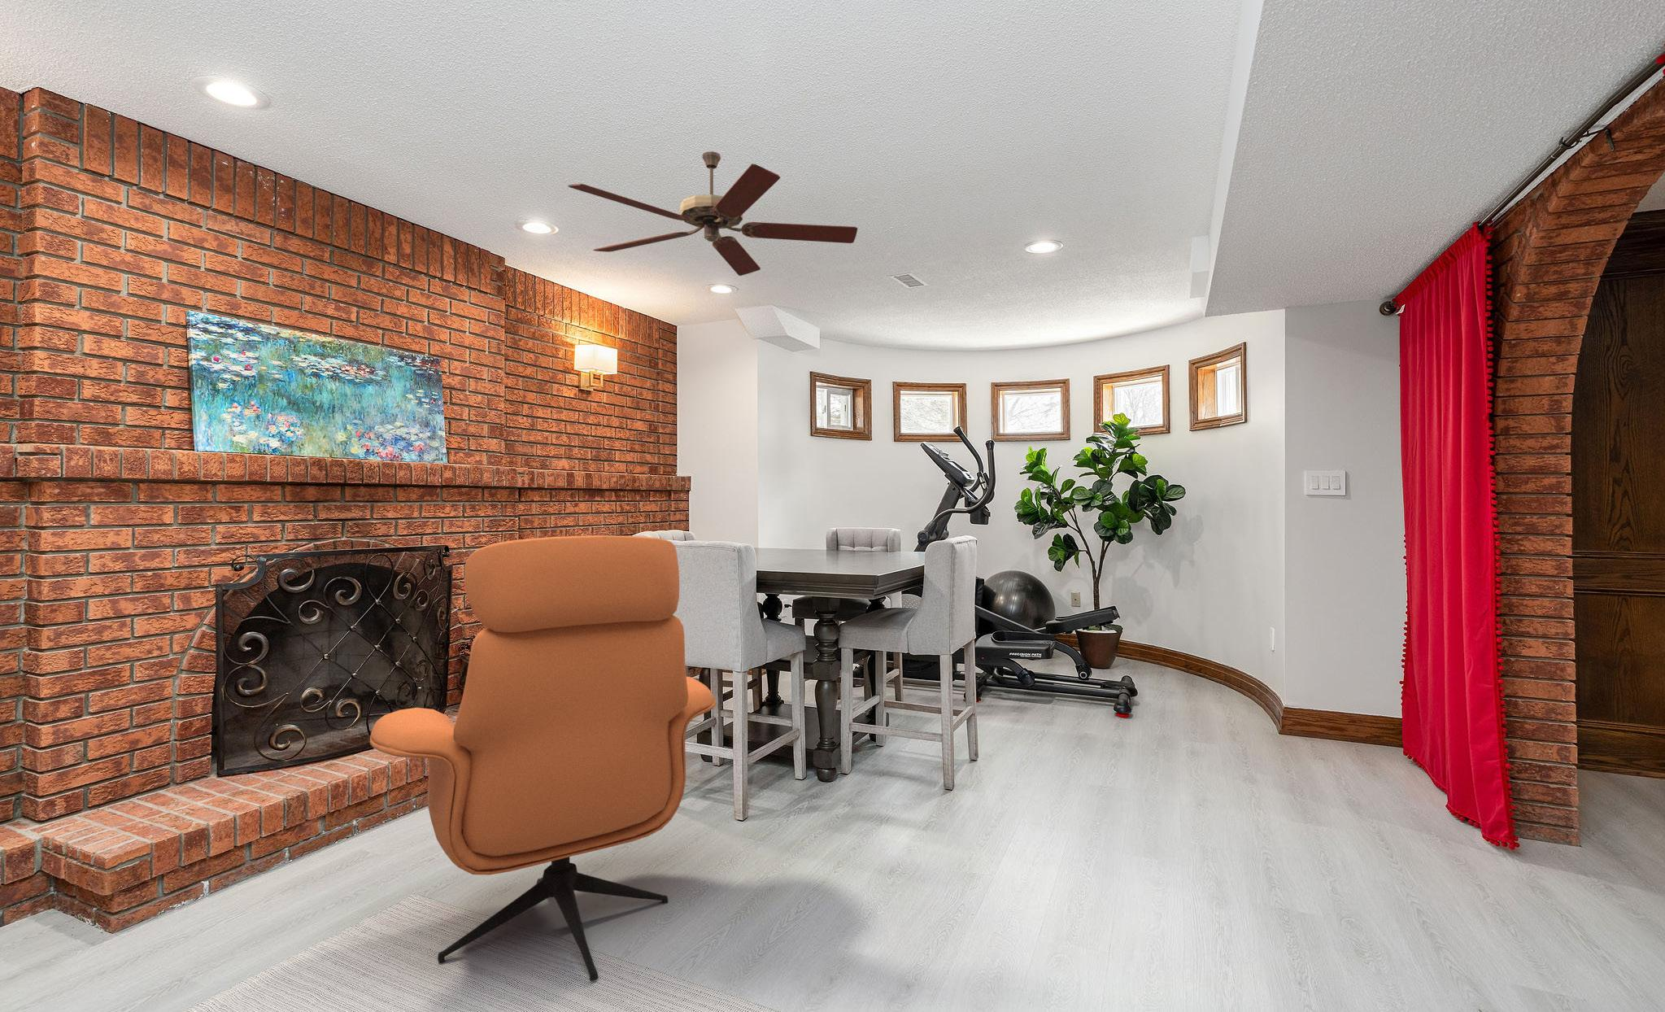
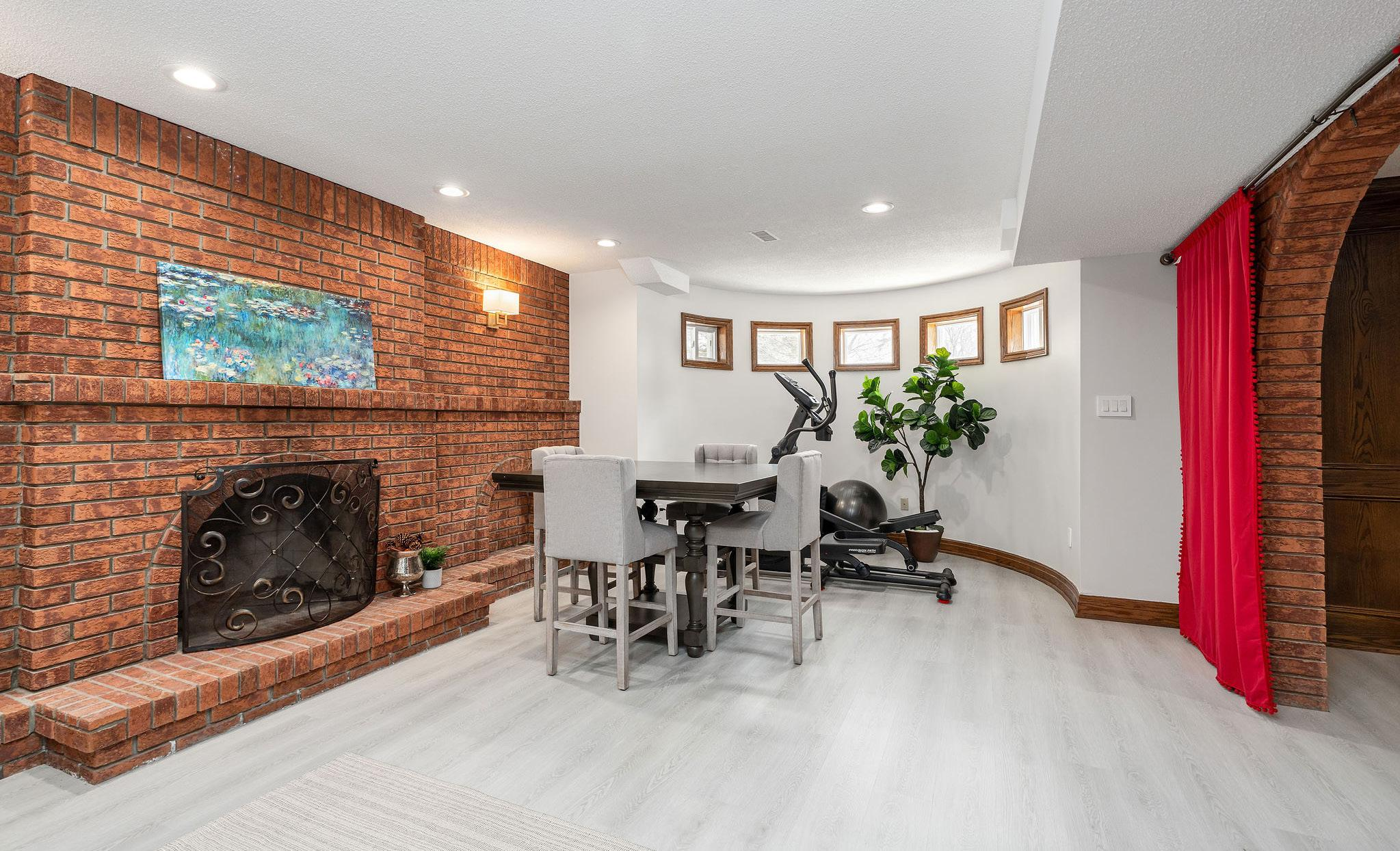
- armchair (555, 733)
- ceiling fan (722, 199)
